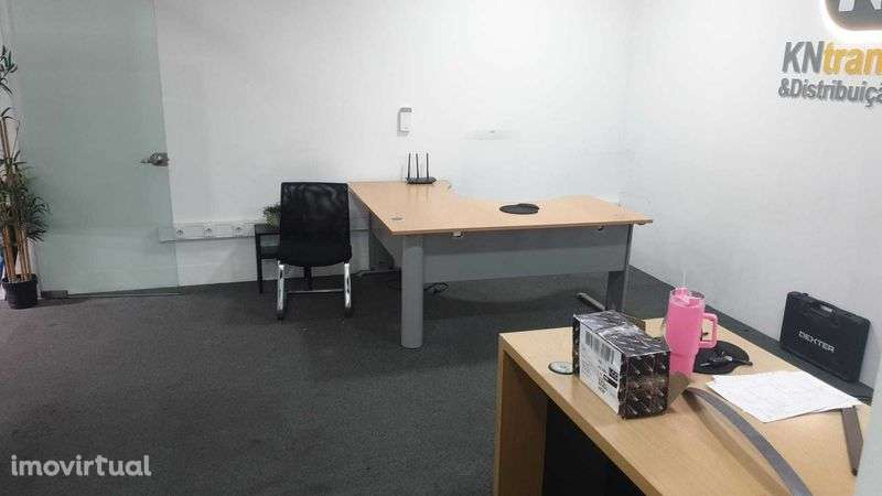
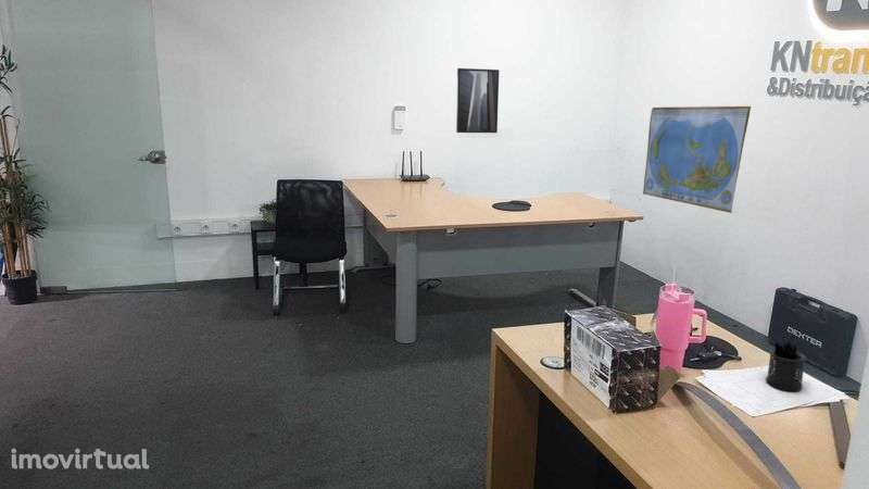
+ pen holder (786, 361)
+ world map (690, 155)
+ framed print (477, 101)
